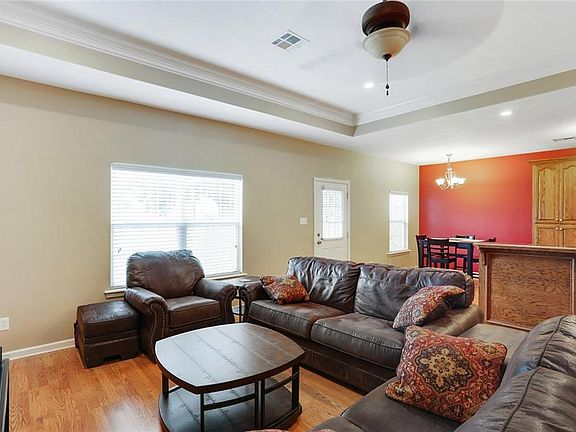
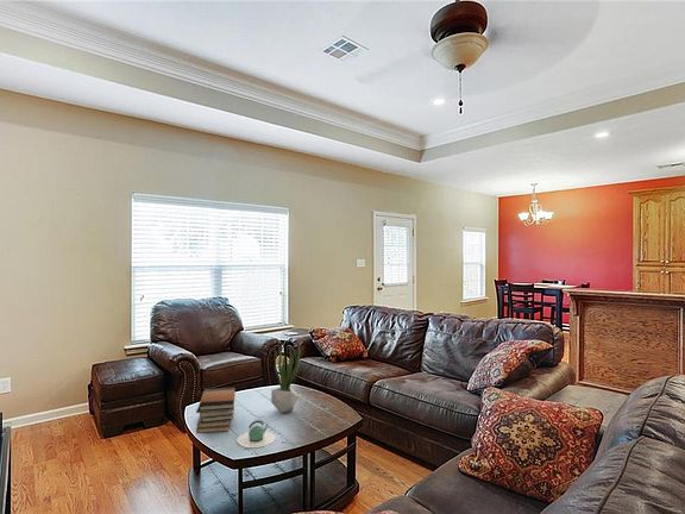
+ potted plant (287, 376)
+ teapot (256, 430)
+ book stack (216, 408)
